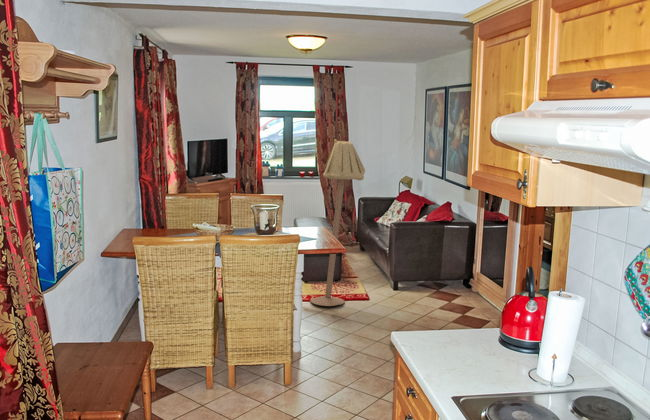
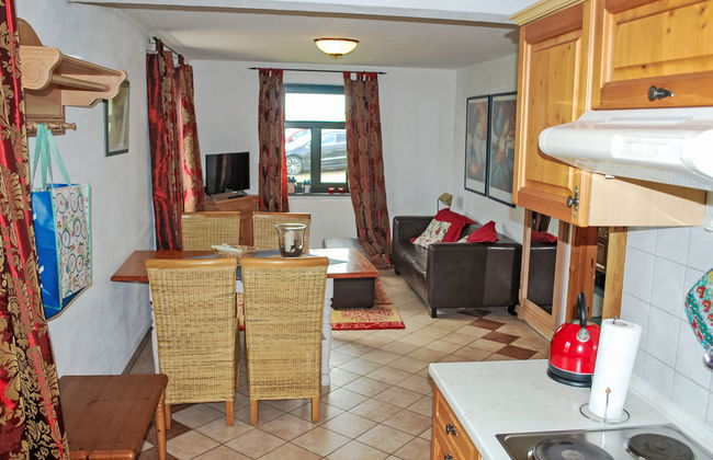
- floor lamp (338, 222)
